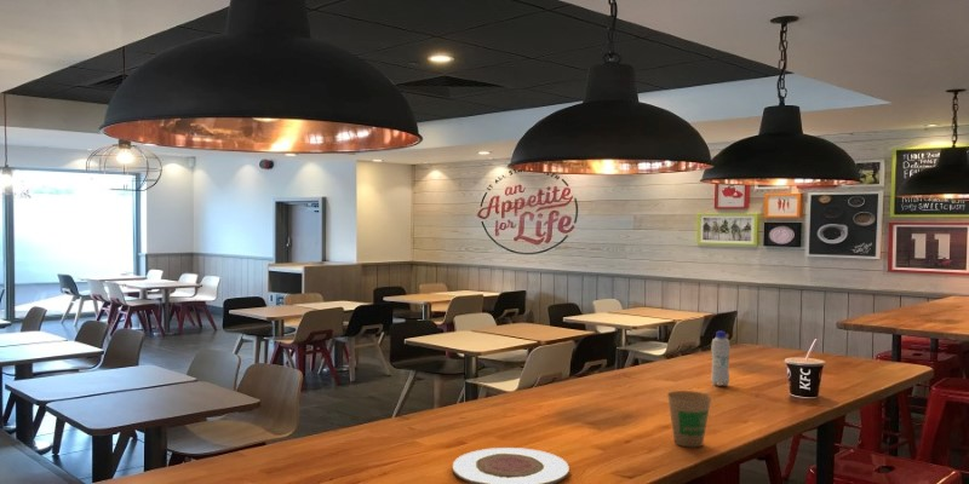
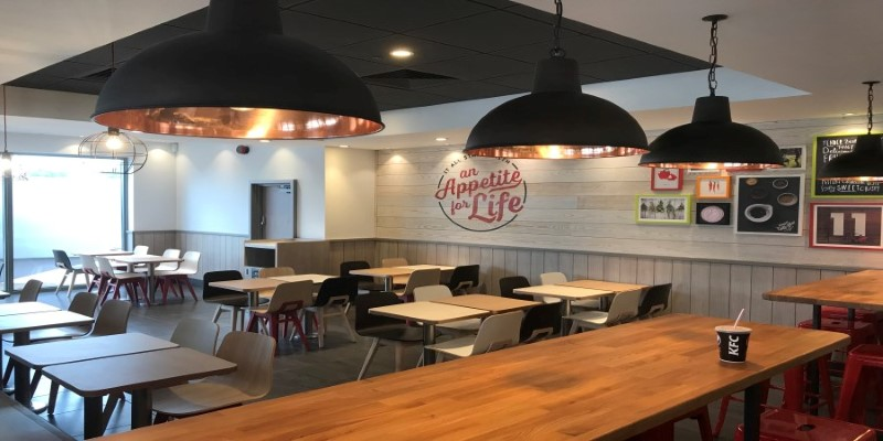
- bottle (719, 357)
- paper cup (688, 419)
- plate (510, 466)
